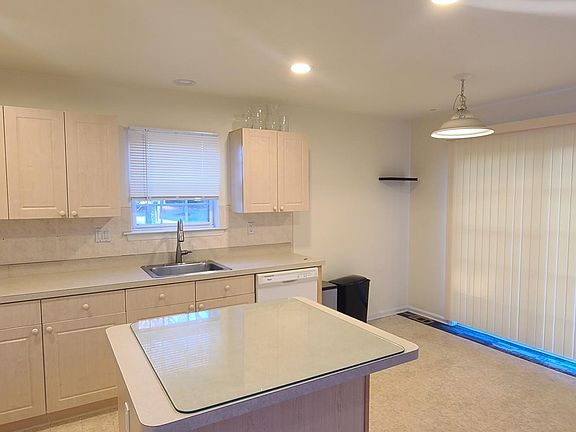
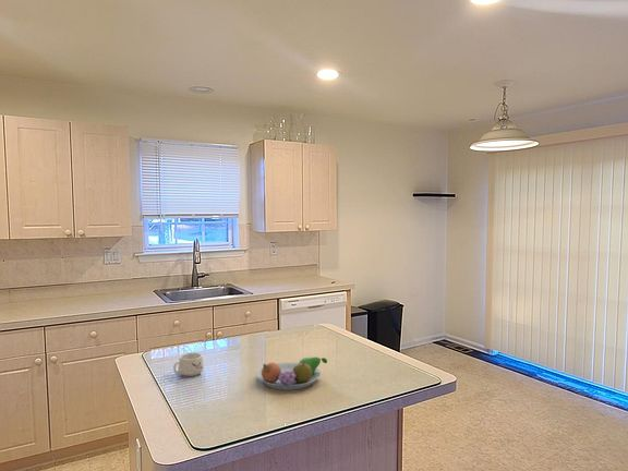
+ mug (188, 365)
+ fruit bowl (291, 367)
